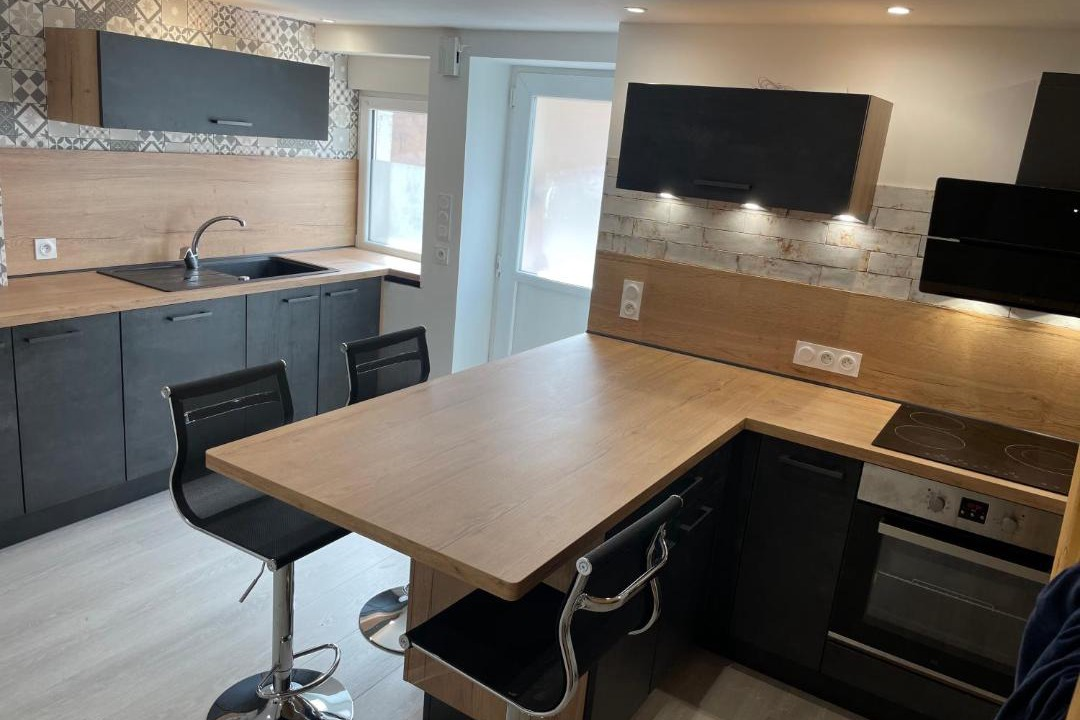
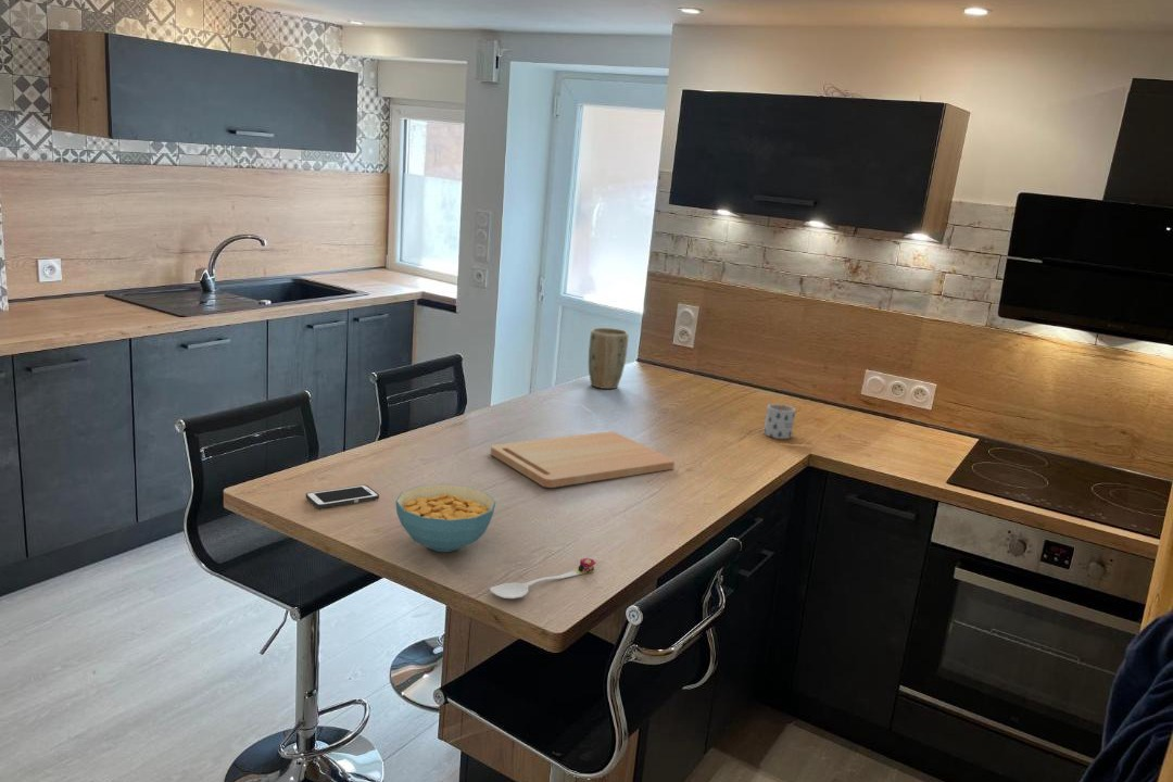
+ cell phone (342, 496)
+ cereal bowl (444, 524)
+ plant pot (607, 358)
+ spoon (545, 578)
+ cutting board (582, 456)
+ mug (782, 420)
